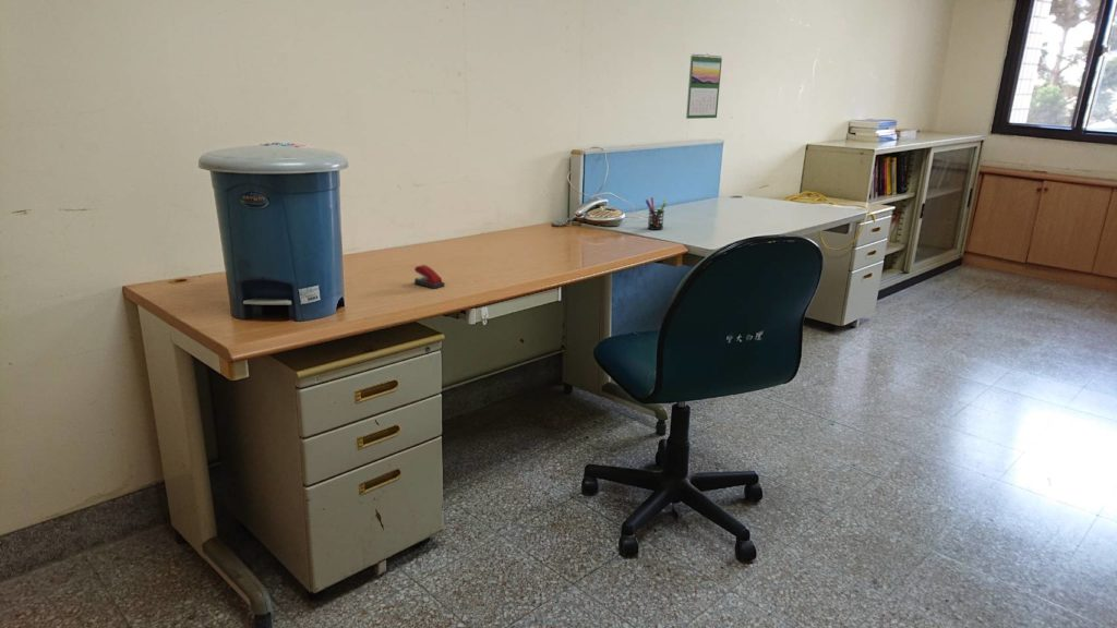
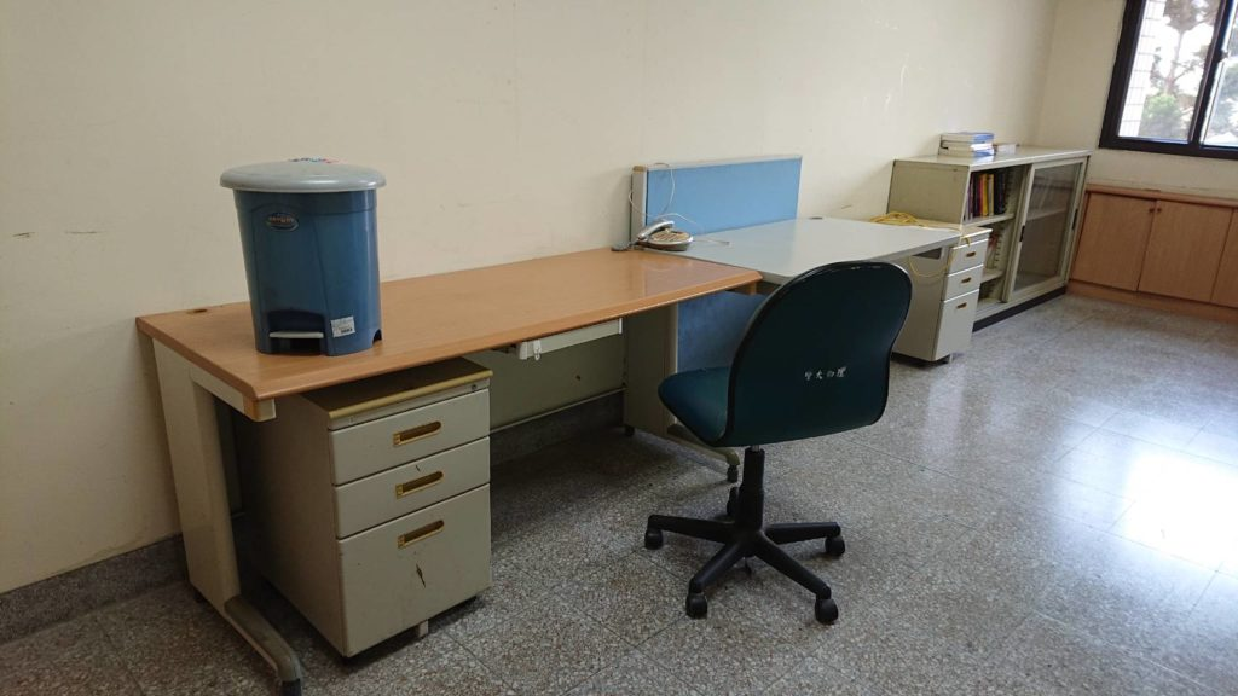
- stapler (428, 276)
- pen holder (657, 213)
- calendar (704, 86)
